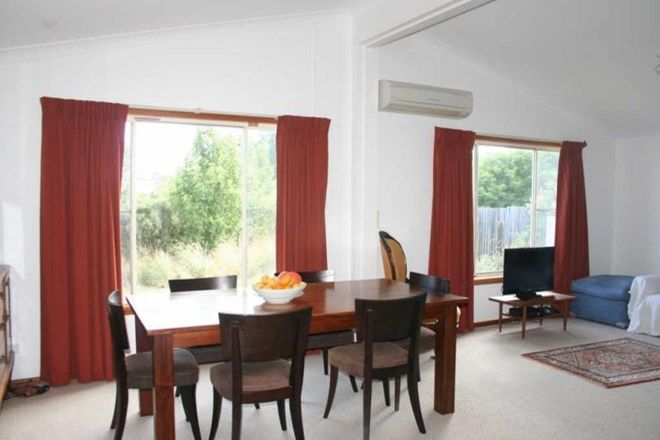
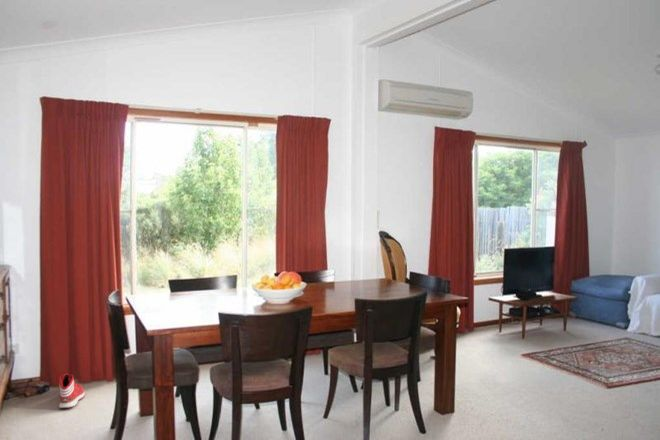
+ sneaker (71, 385)
